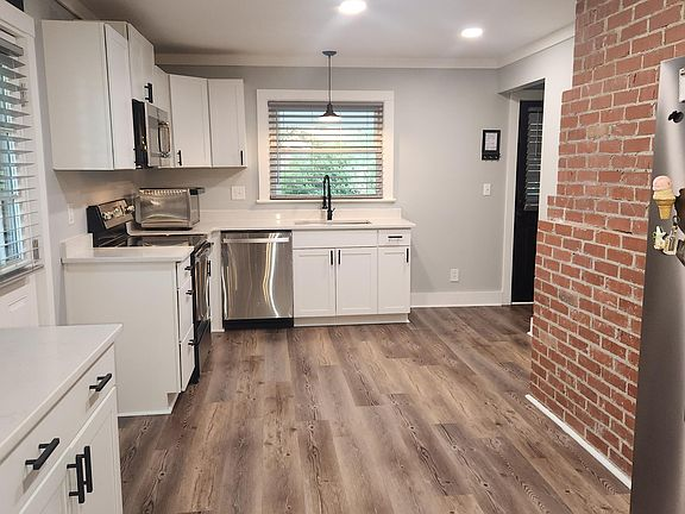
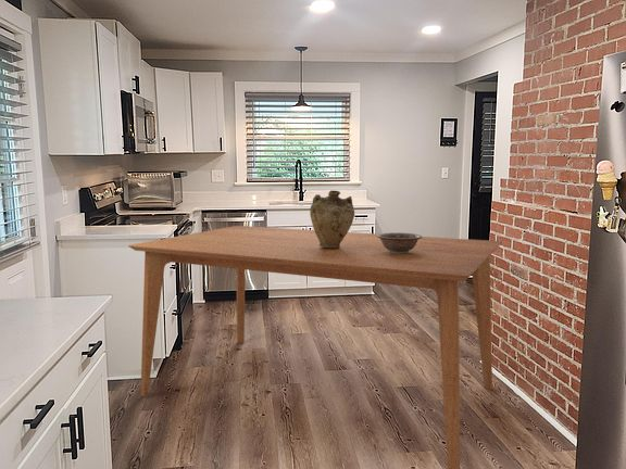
+ decorative bowl (399, 243)
+ dining table (320, 277)
+ vase (331, 218)
